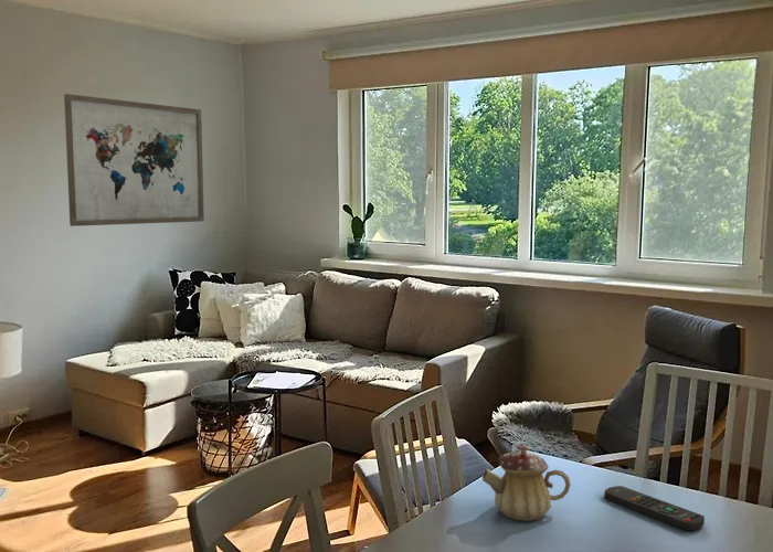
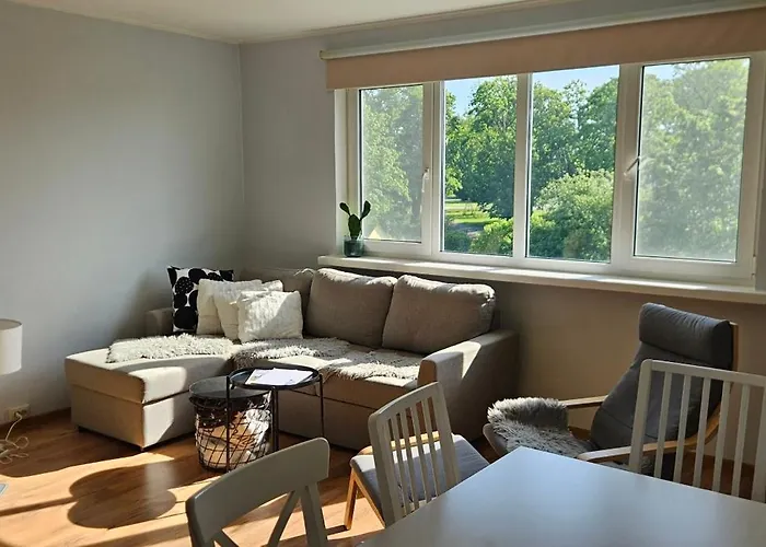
- wall art (140, 163)
- remote control (652, 506)
- teapot (527, 477)
